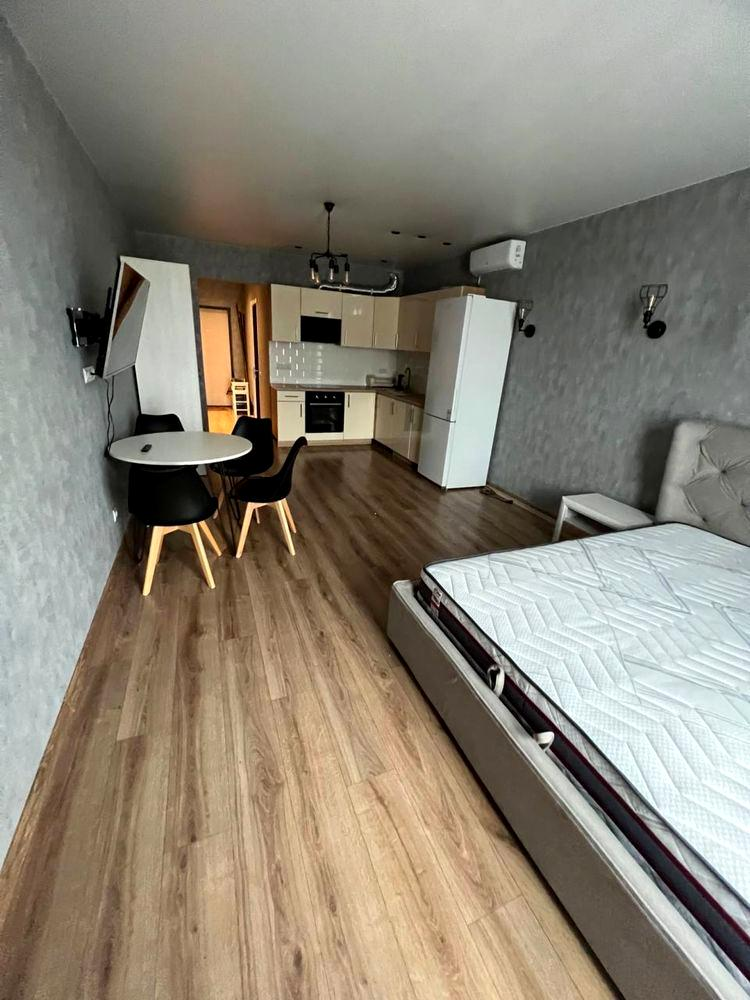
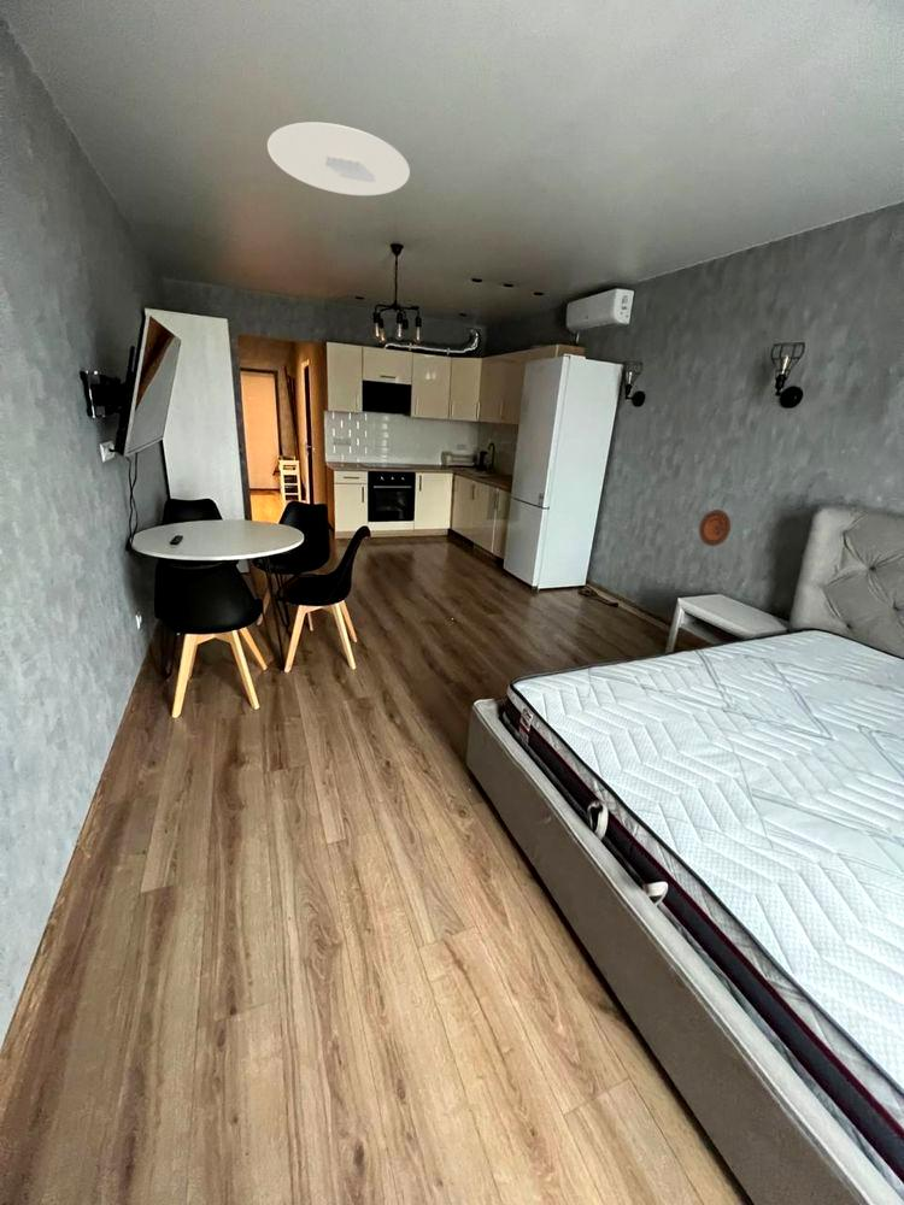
+ ceiling light (340, 155)
+ decorative plate (715, 528)
